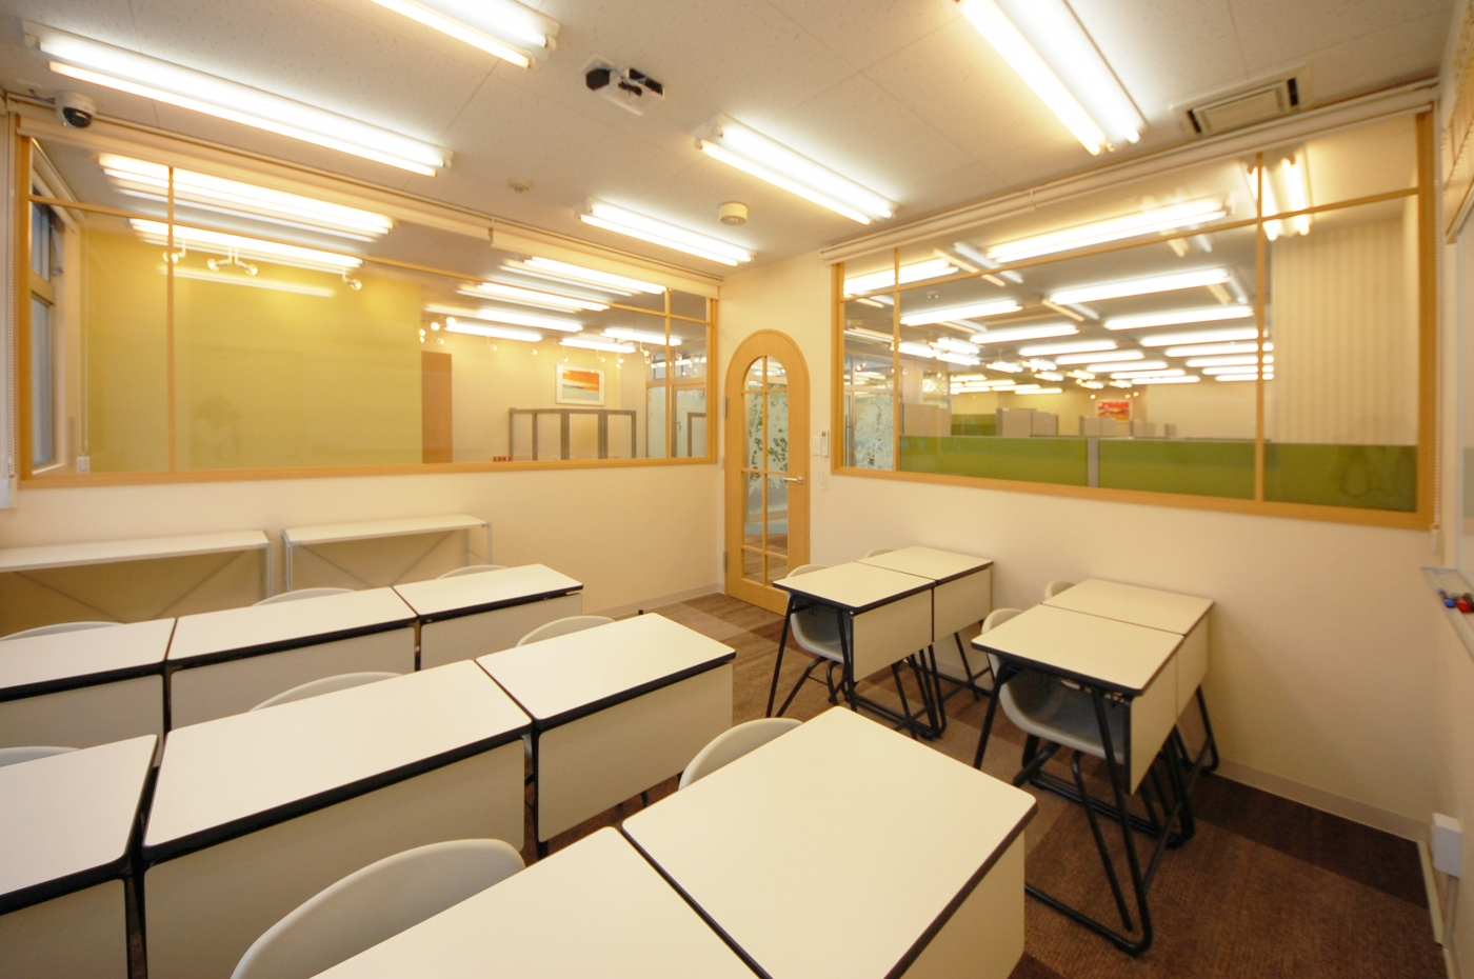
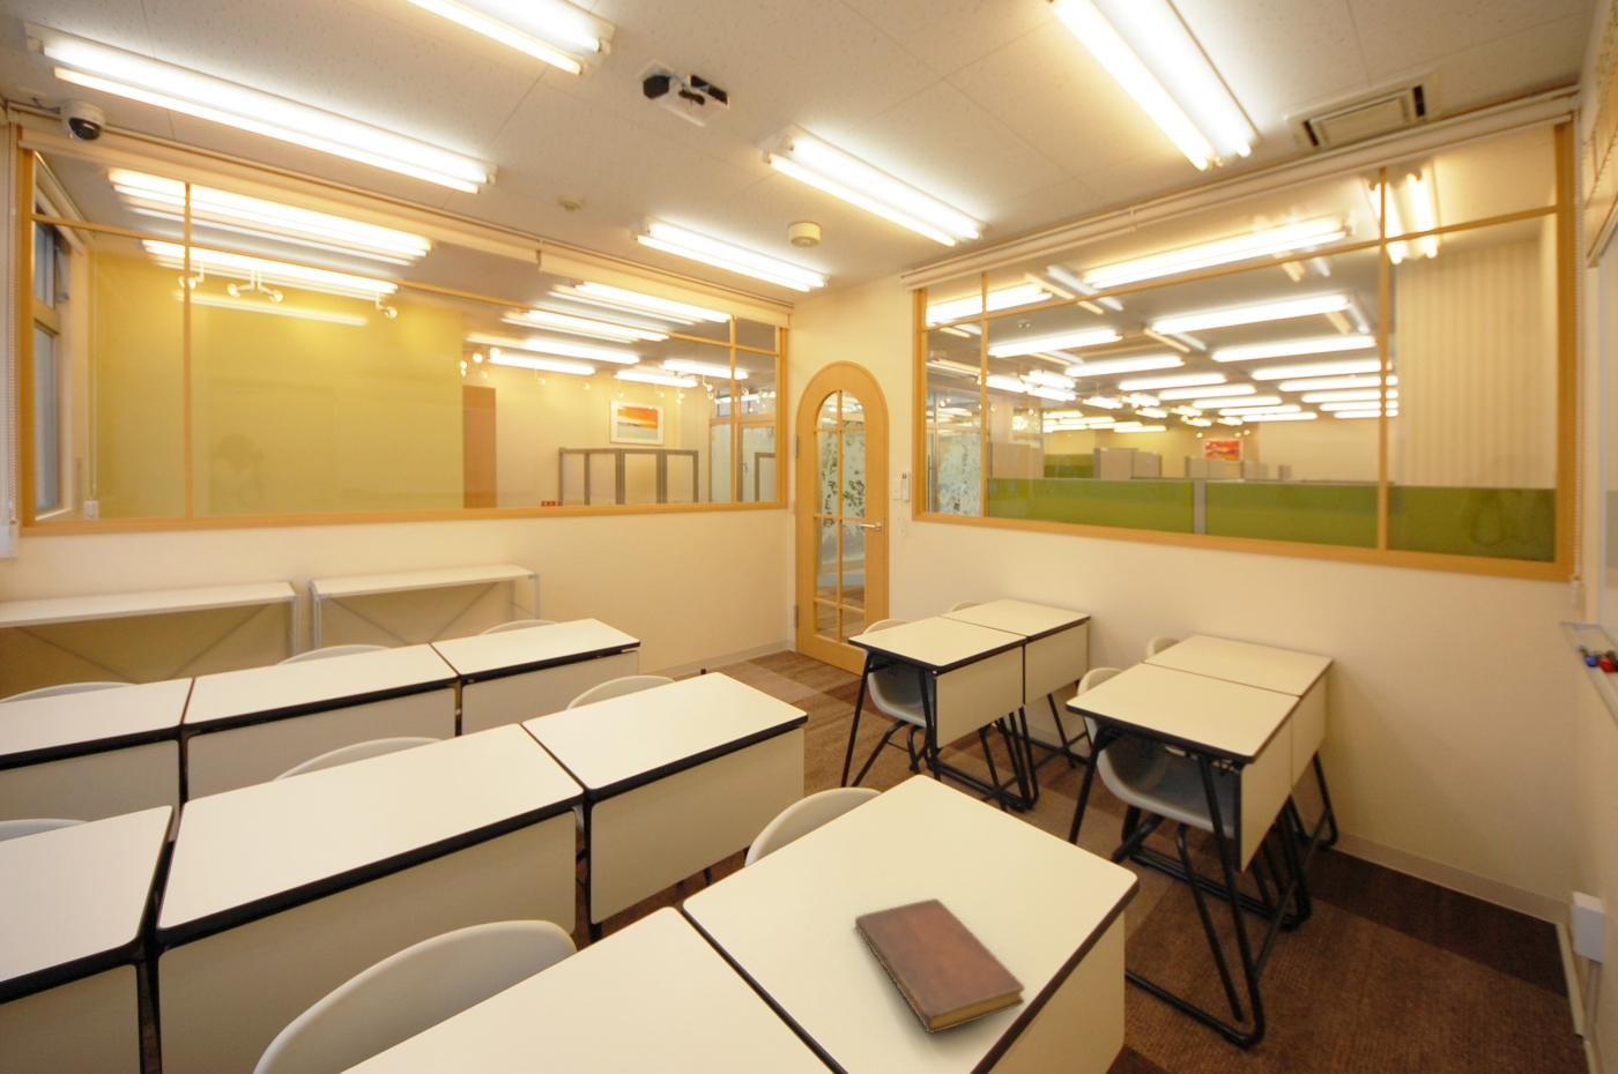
+ notebook (933, 957)
